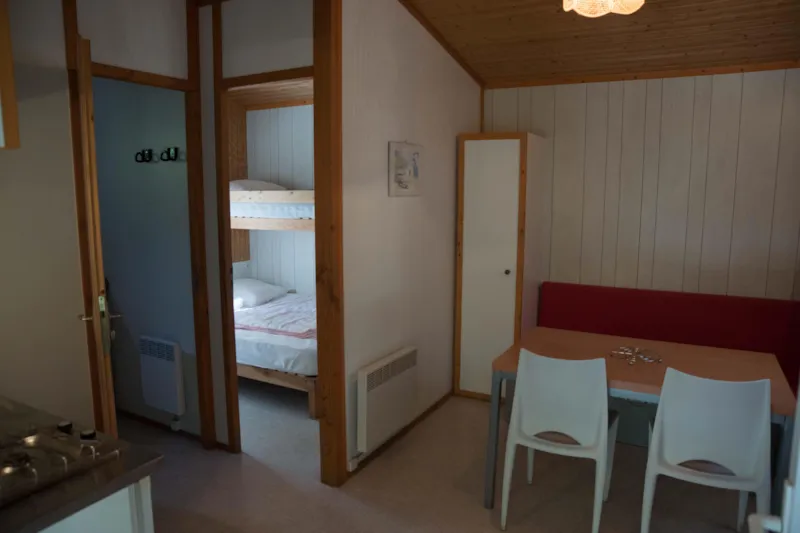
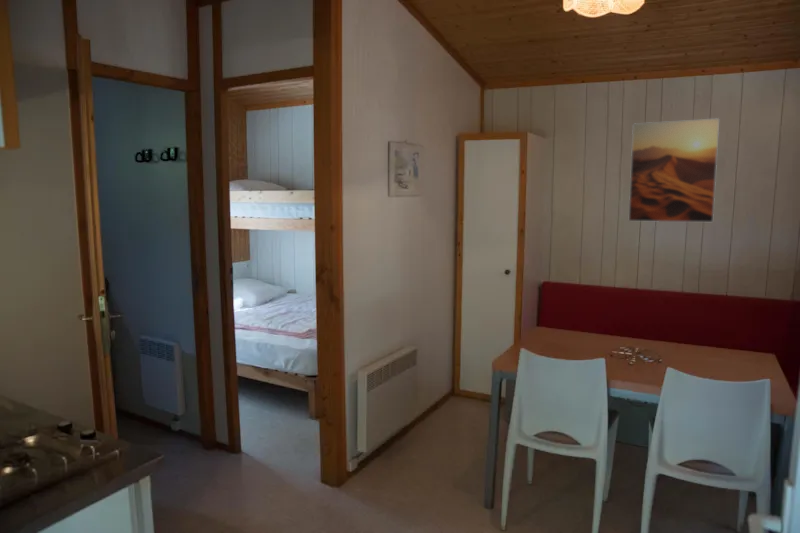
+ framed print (672, 171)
